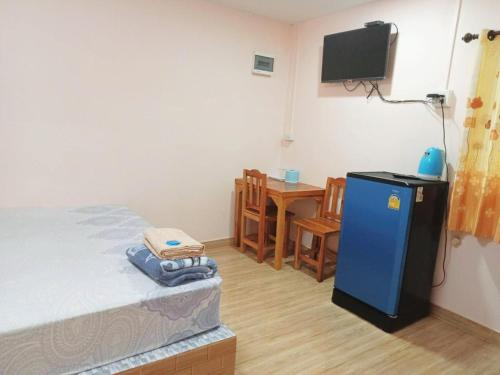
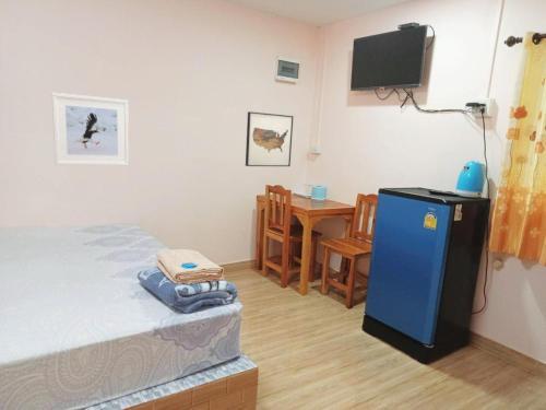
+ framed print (92, 131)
+ wall art (270, 140)
